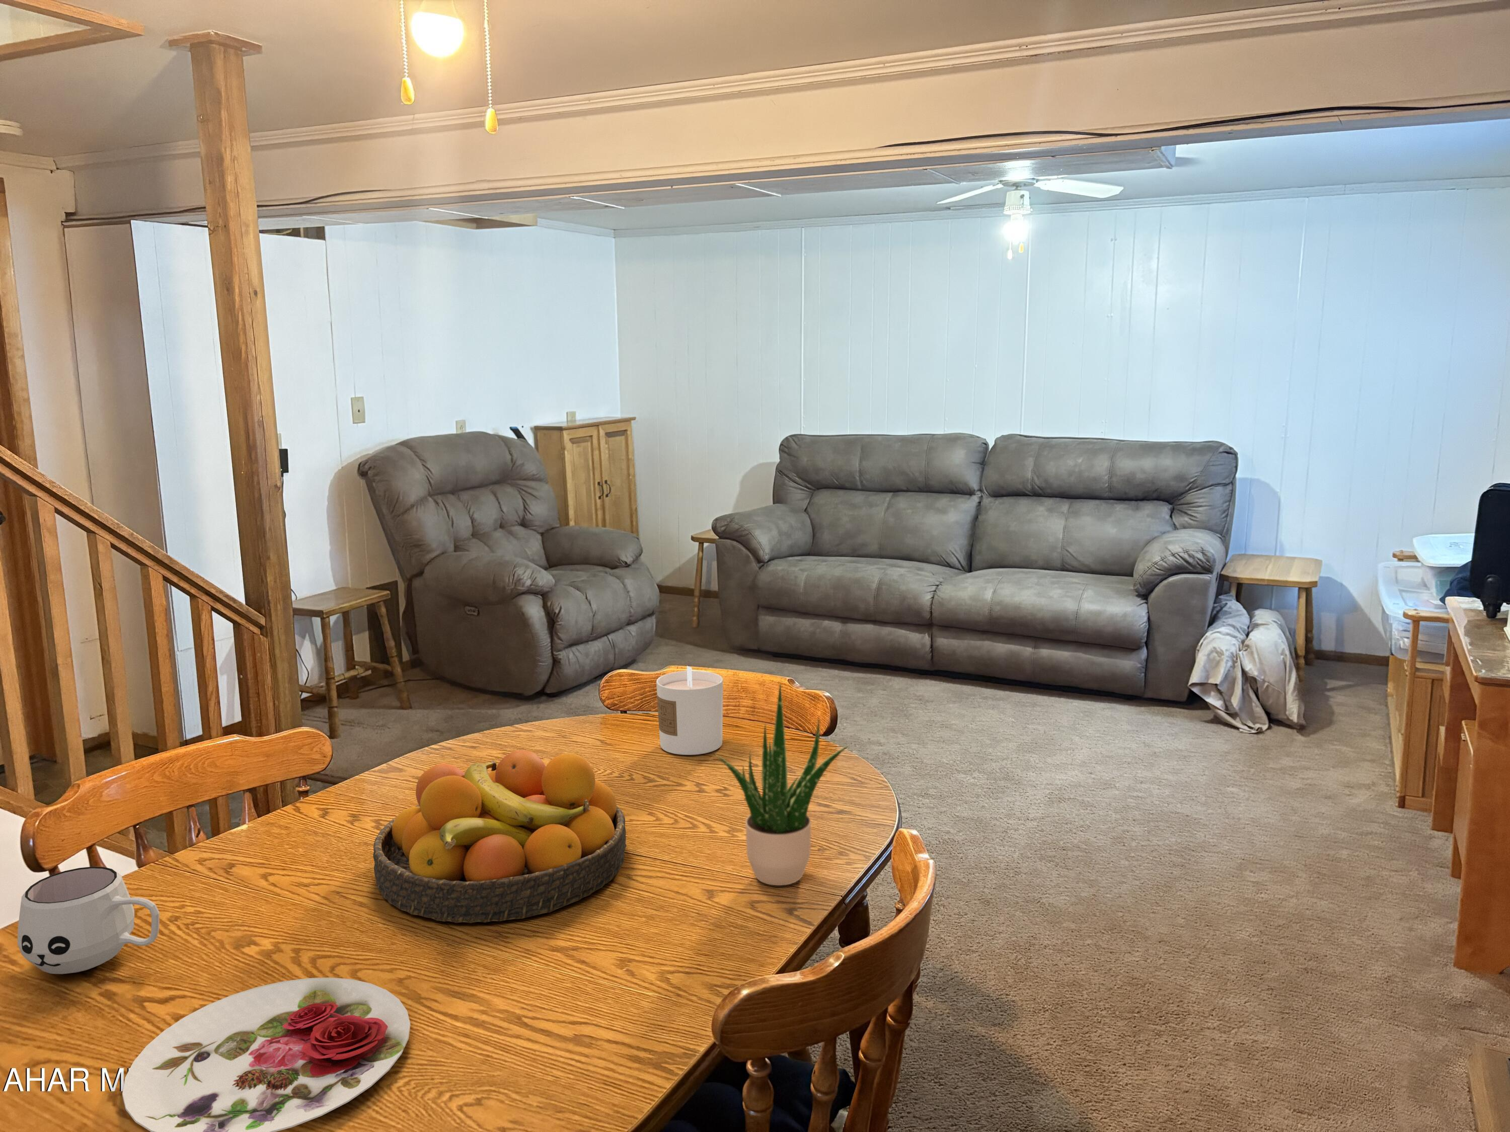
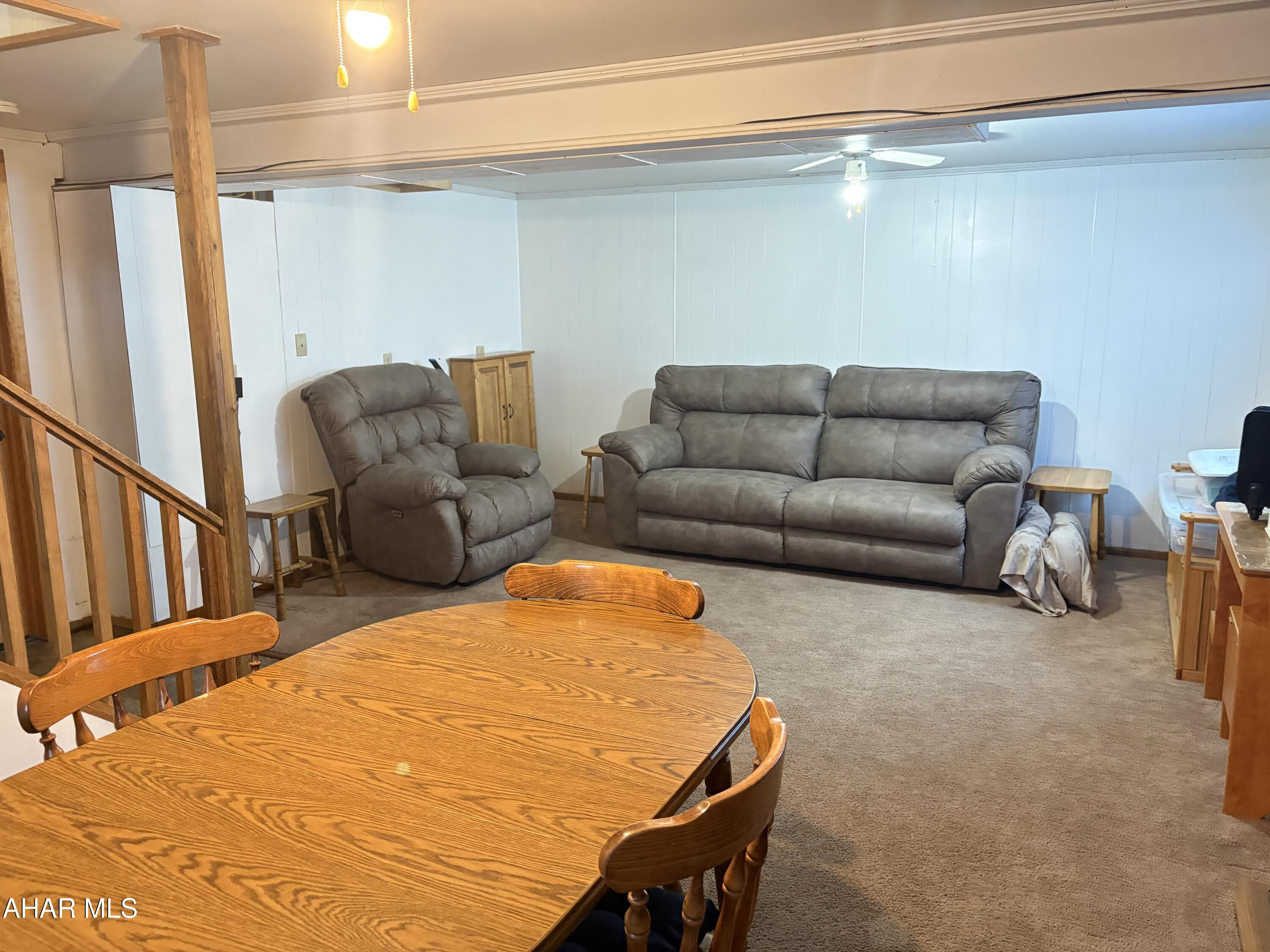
- potted plant (781, 790)
- plate (272, 1048)
- fruit bowl (502, 812)
- mug (95, 924)
- candle (690, 706)
